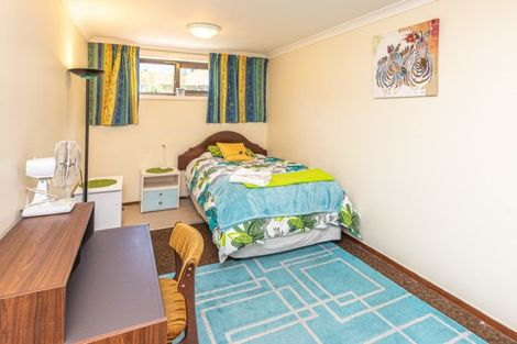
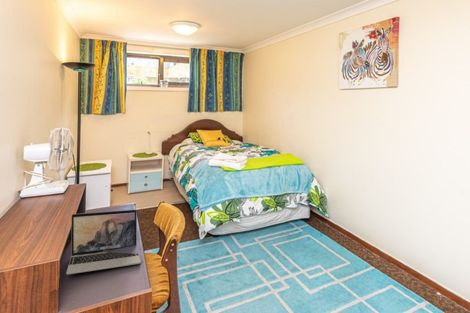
+ laptop (105, 238)
